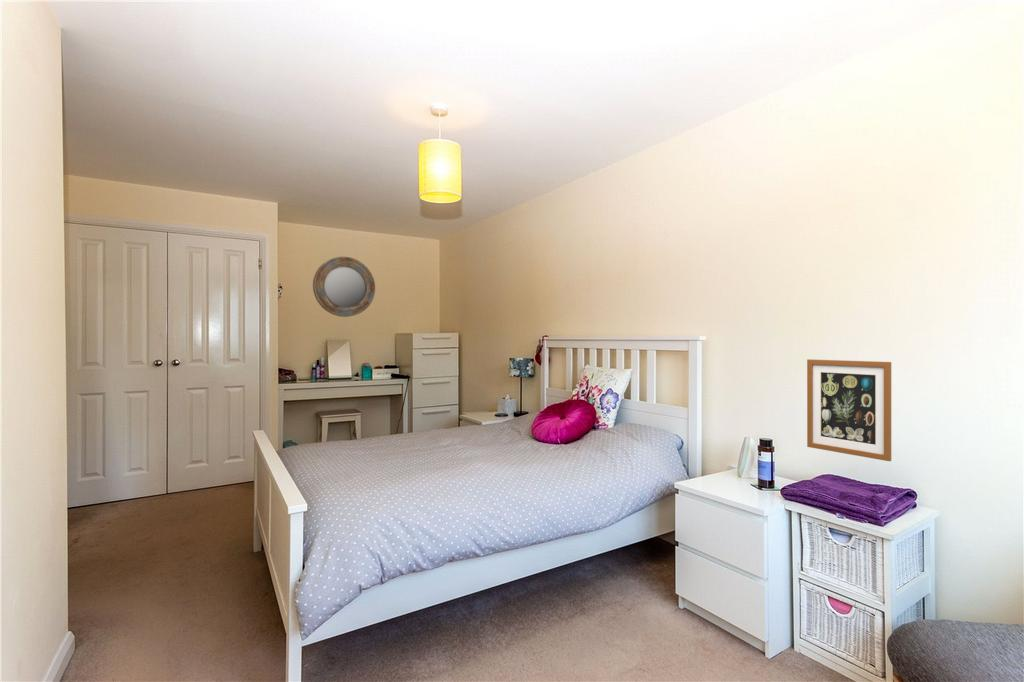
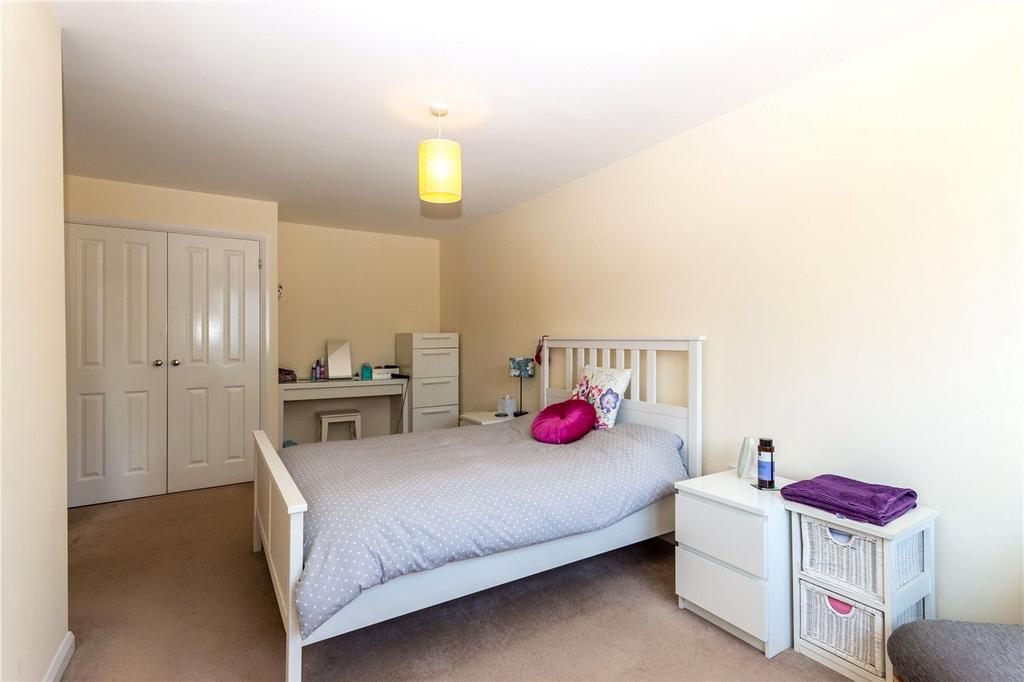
- wall art (846, 407)
- home mirror (345, 286)
